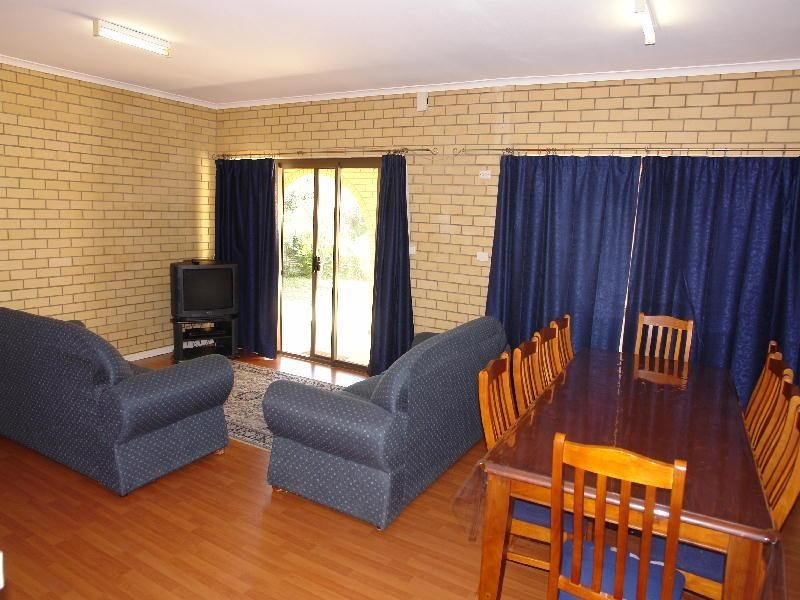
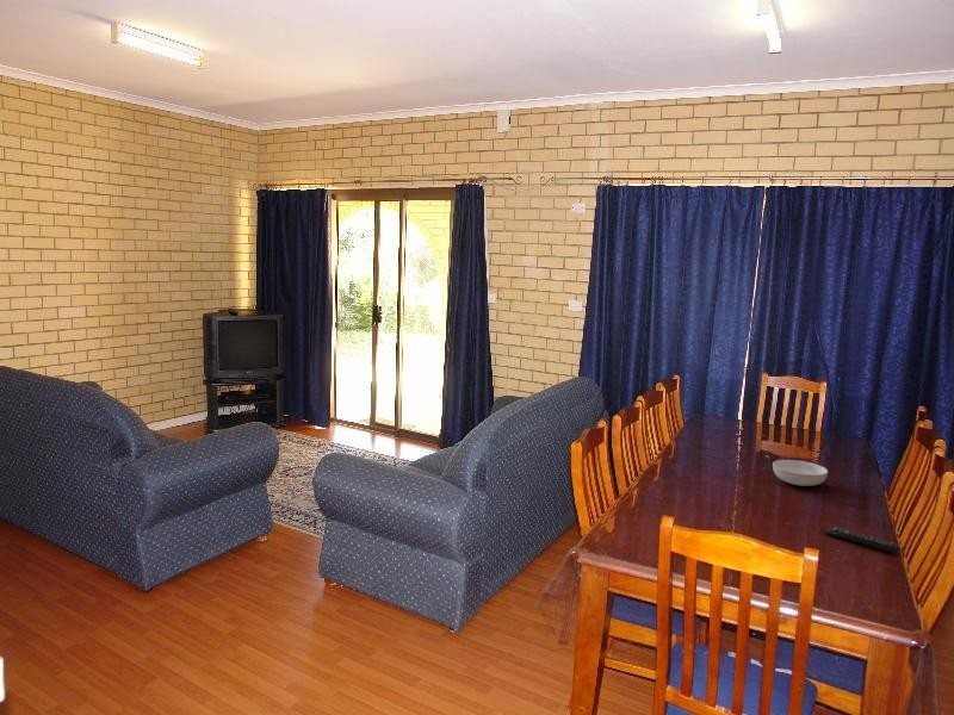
+ serving bowl (799, 474)
+ remote control (861, 539)
